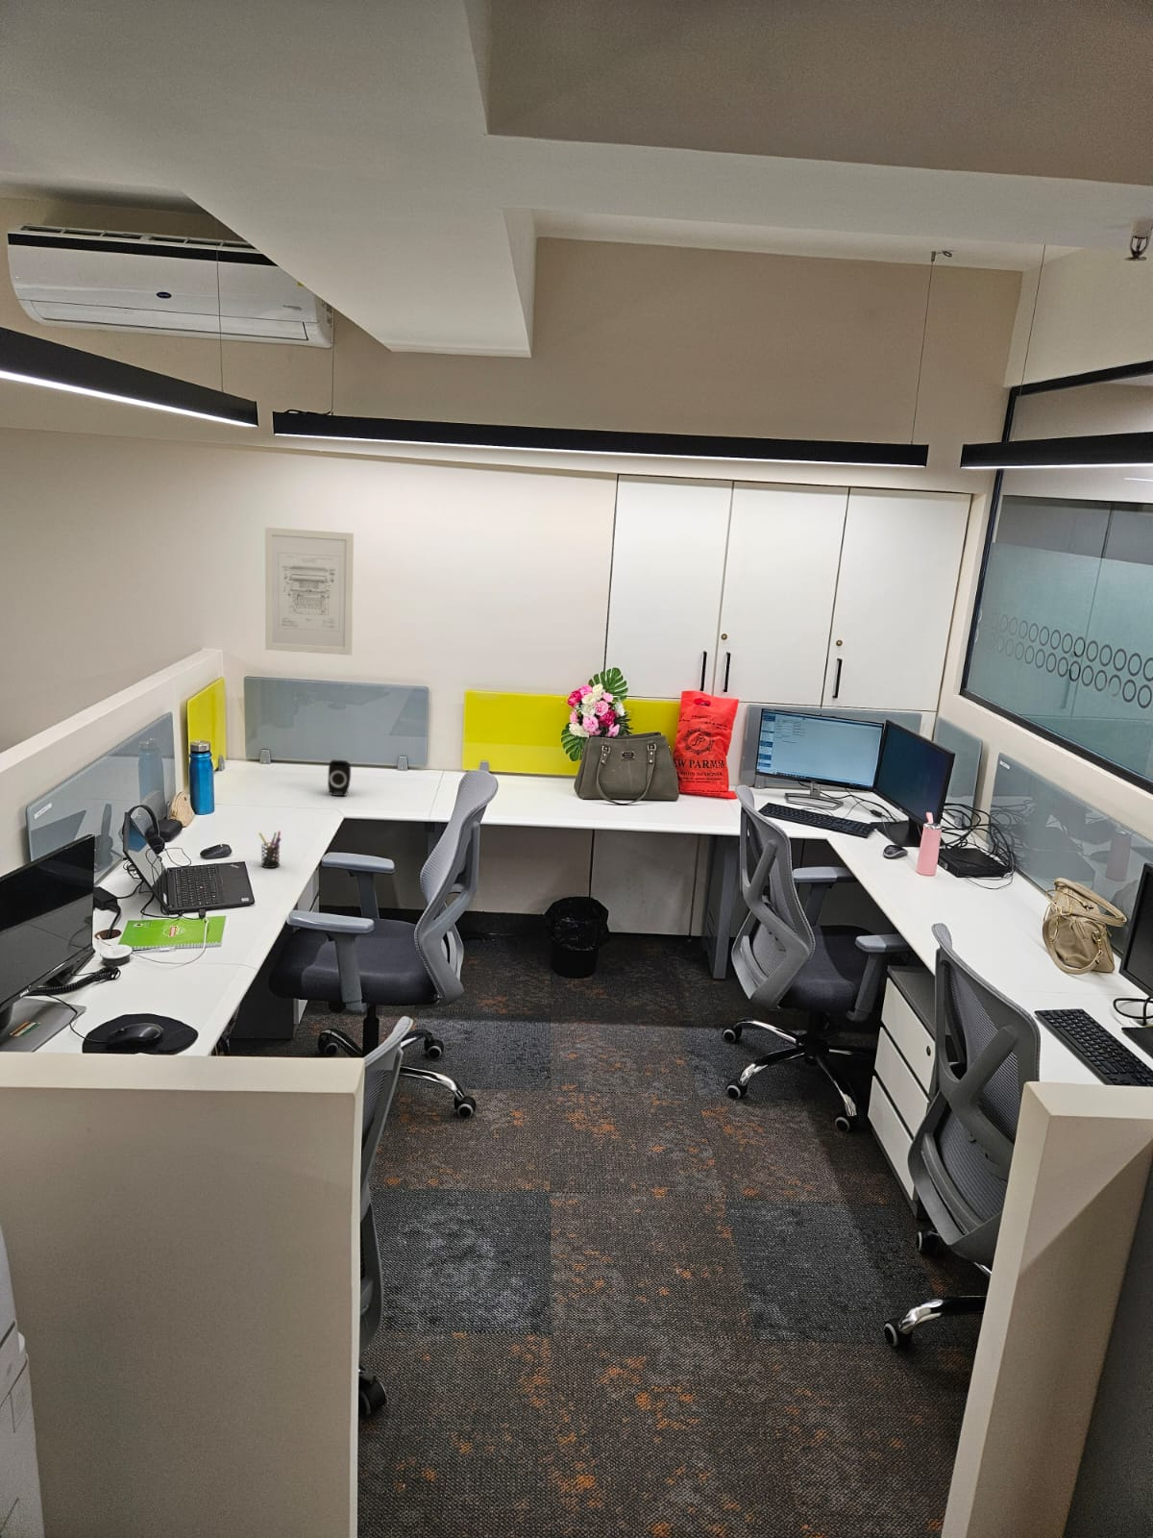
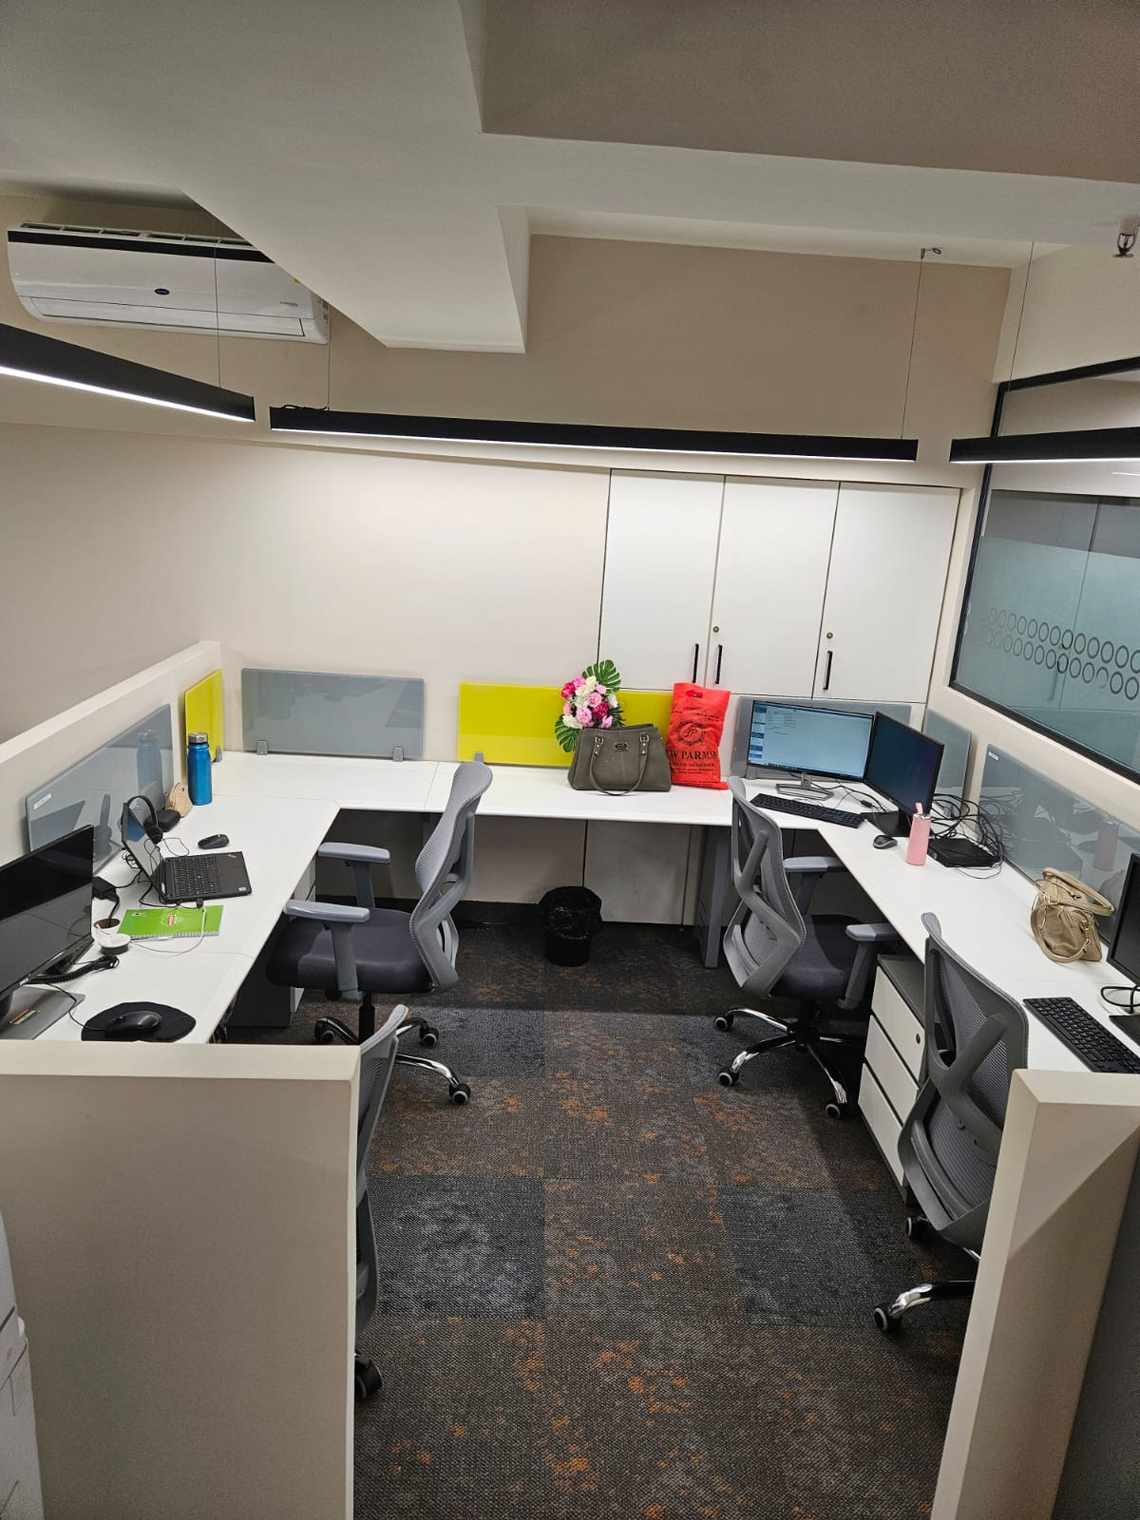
- speaker (340, 776)
- pen holder (273, 847)
- wall art (309, 592)
